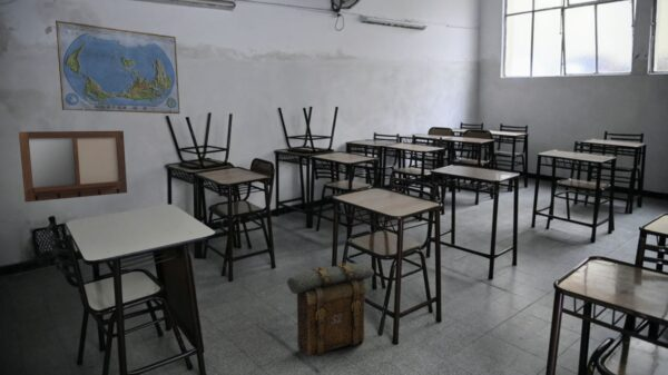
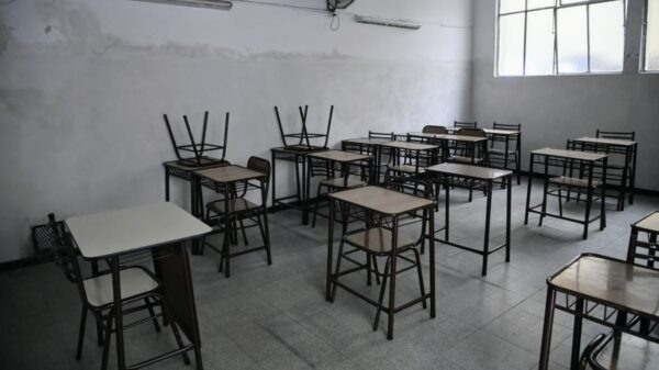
- writing board (77, 165)
- world map (122, 70)
- backpack (332, 305)
